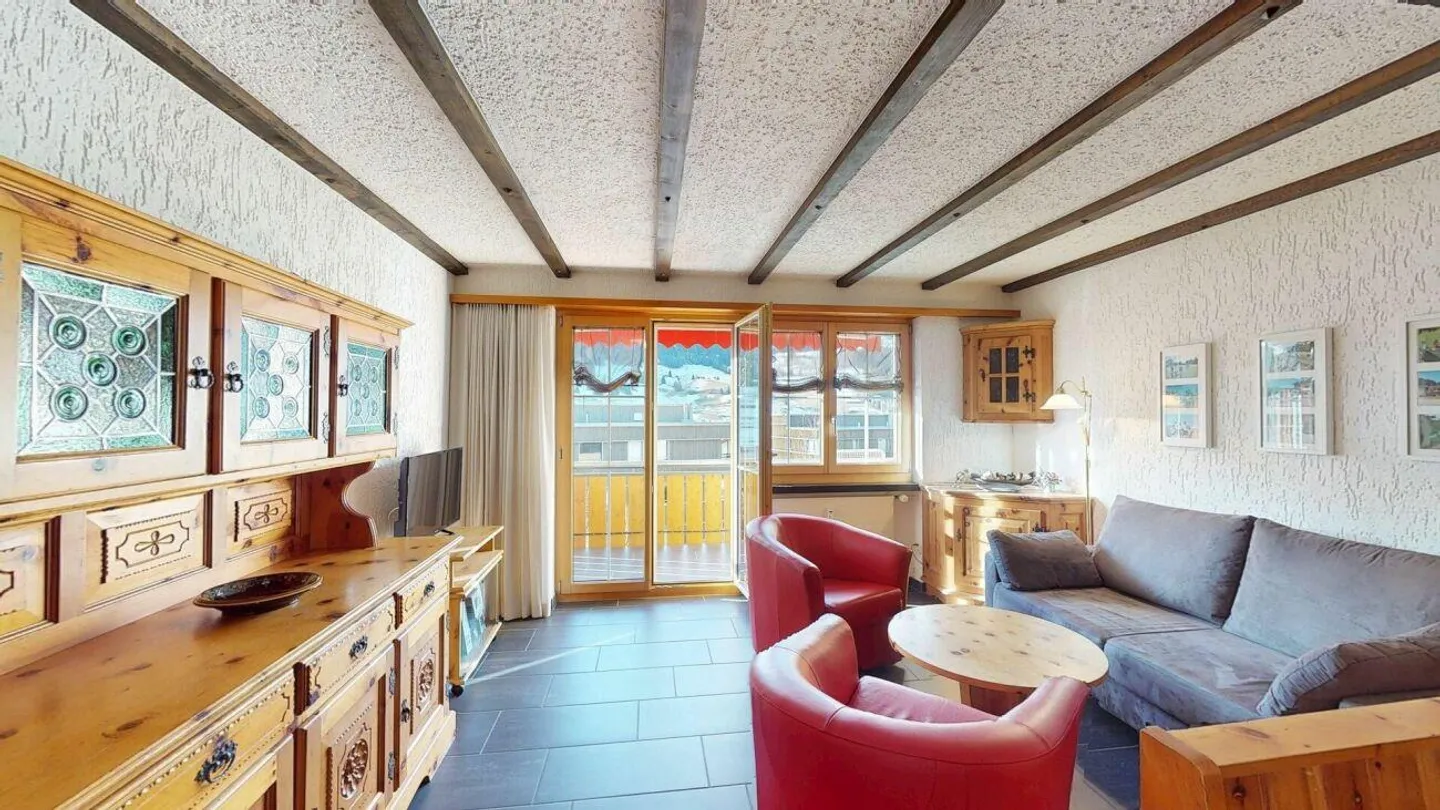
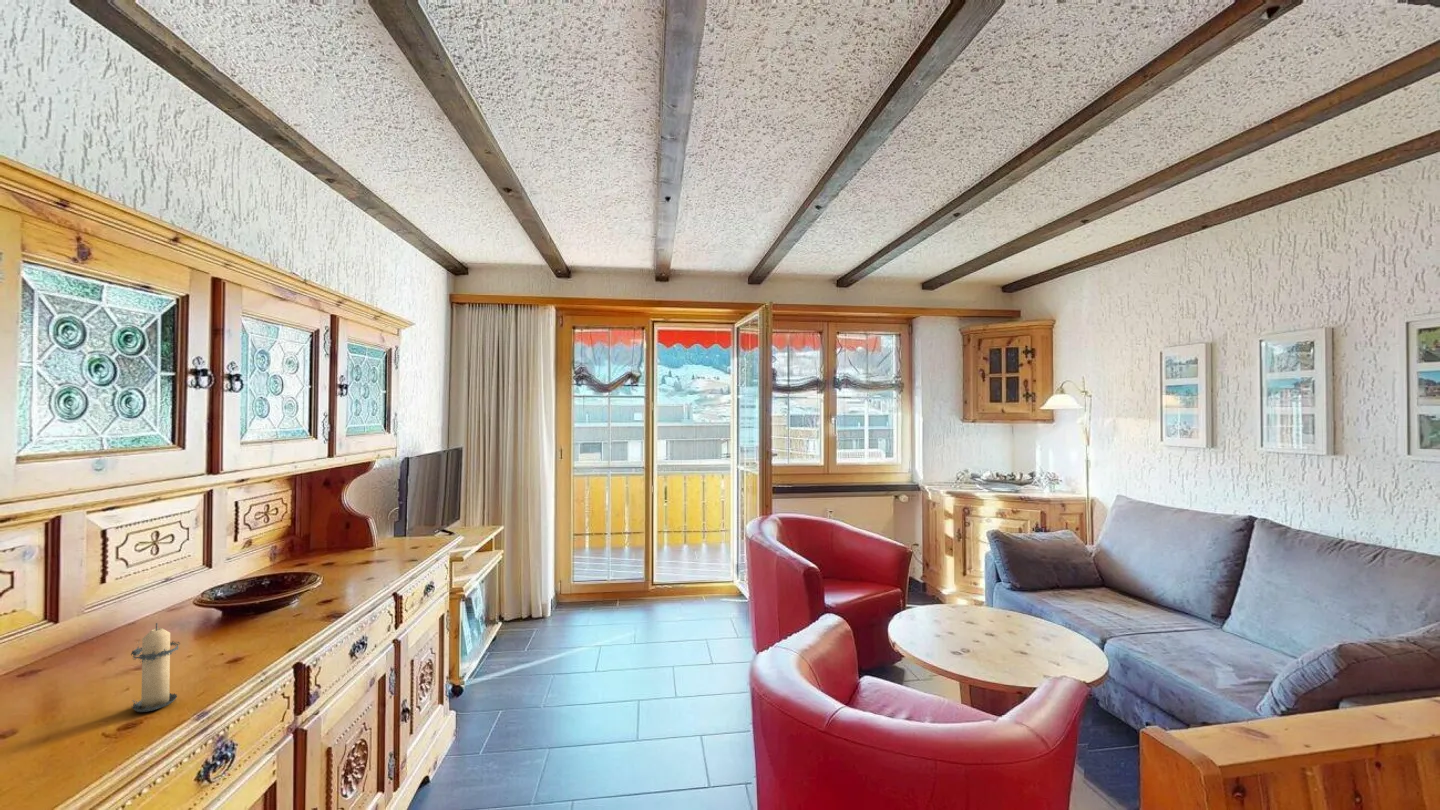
+ candle (156, 664)
